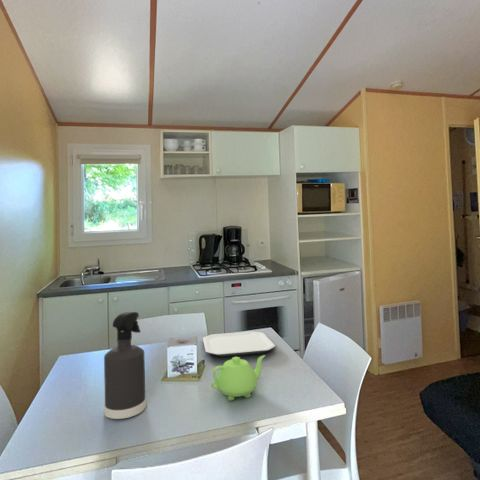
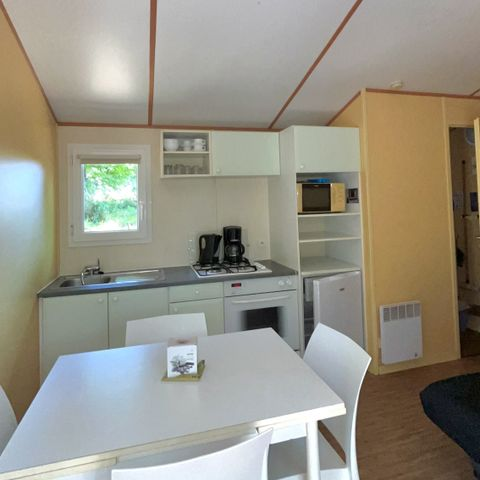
- teapot (238, 375)
- spray bottle (126, 359)
- plate (237, 343)
